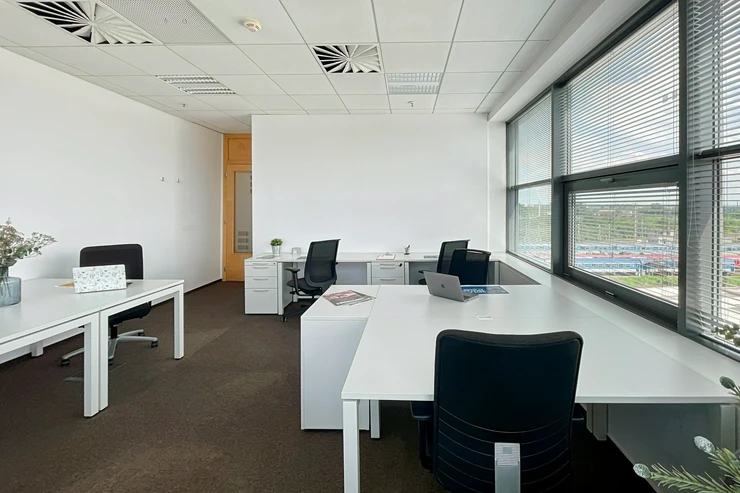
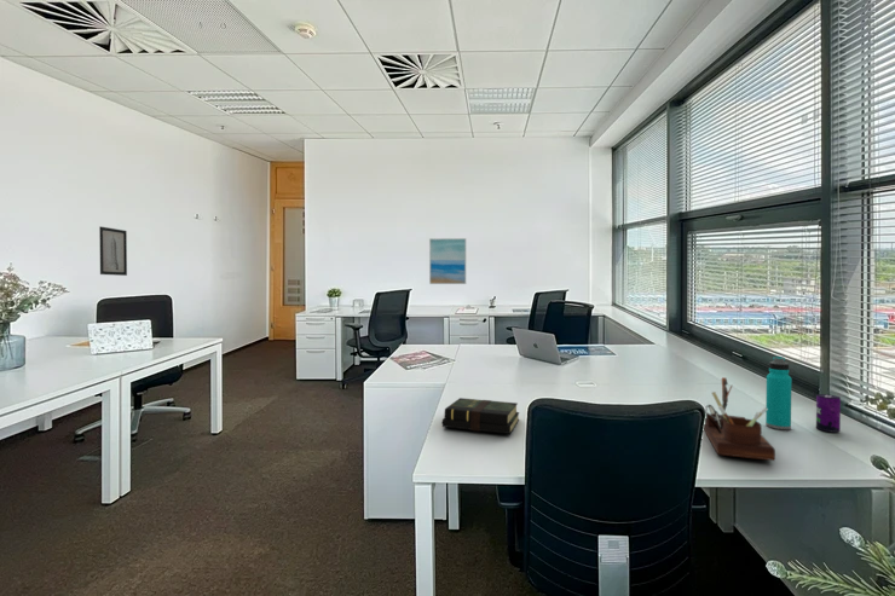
+ book (481, 415)
+ wall art (114, 251)
+ water bottle (778, 392)
+ wall art (448, 261)
+ beverage can (827, 412)
+ desk organizer (732, 416)
